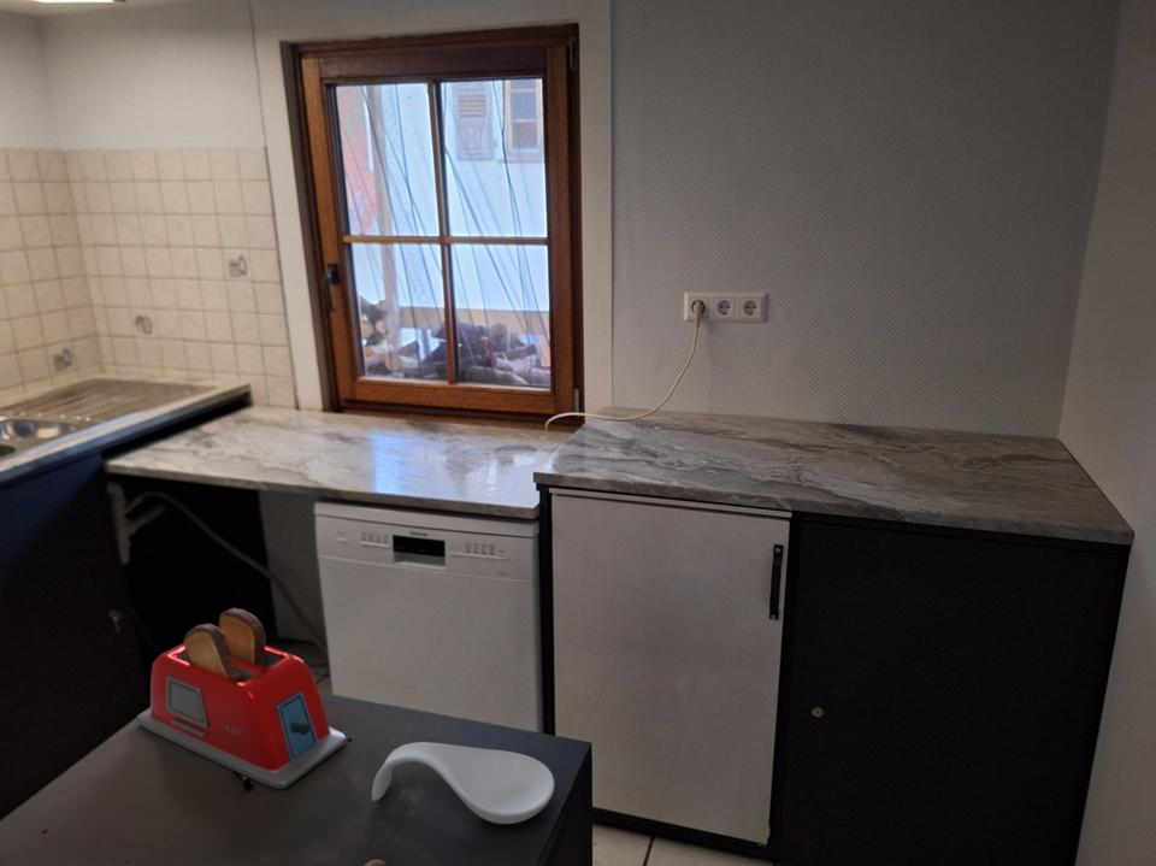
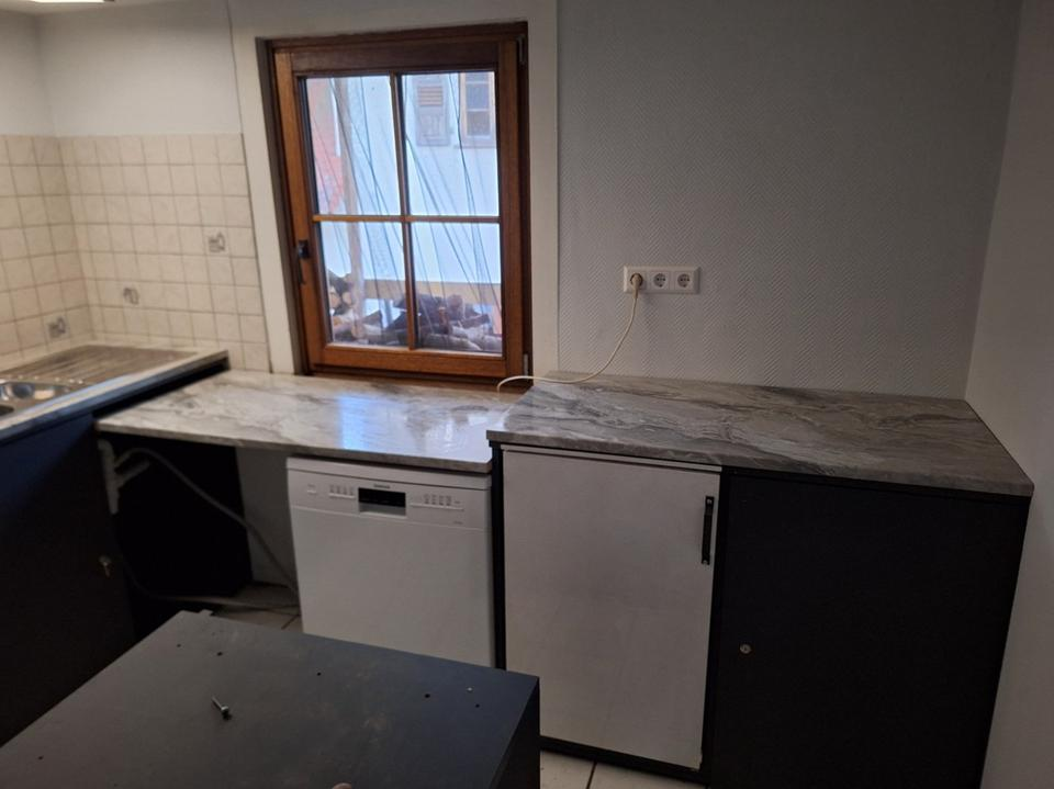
- toaster (231, 676)
- spoon rest (462, 778)
